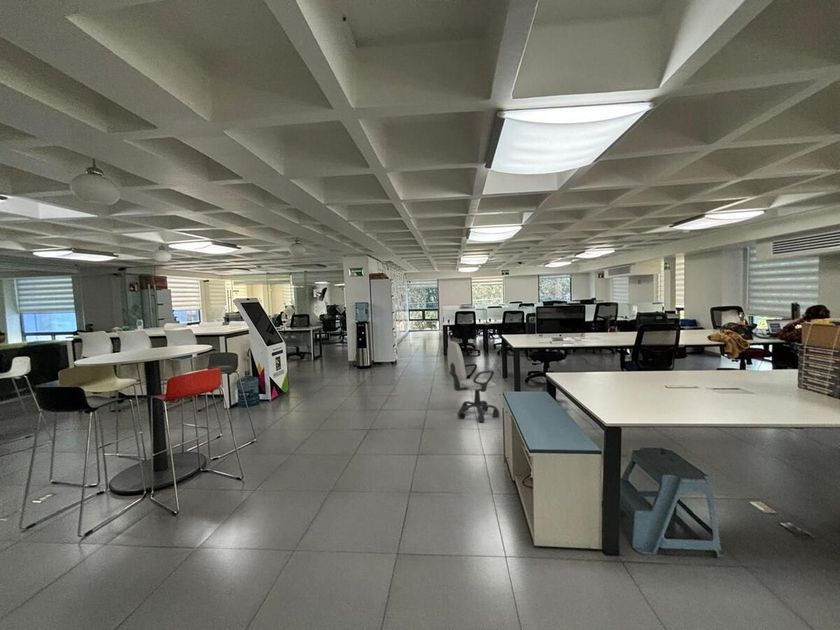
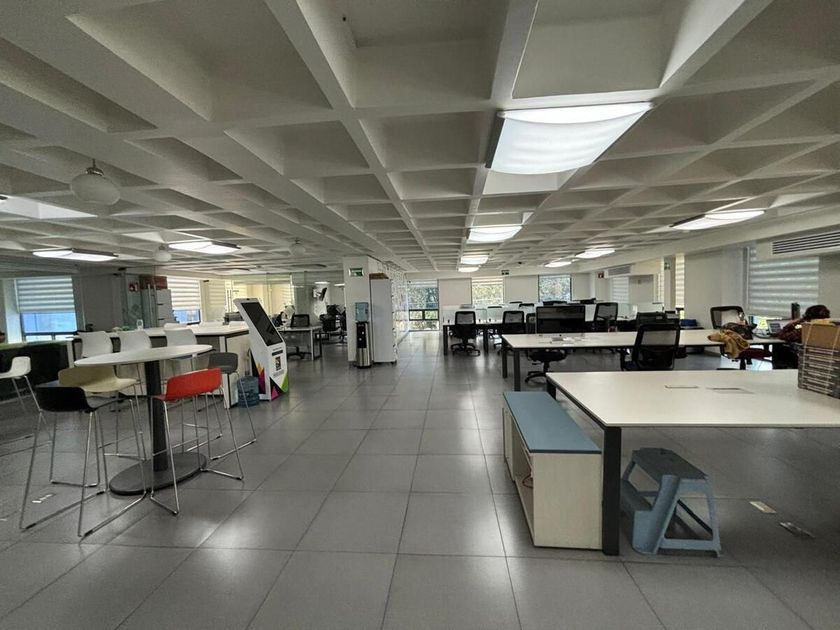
- office chair (473, 378)
